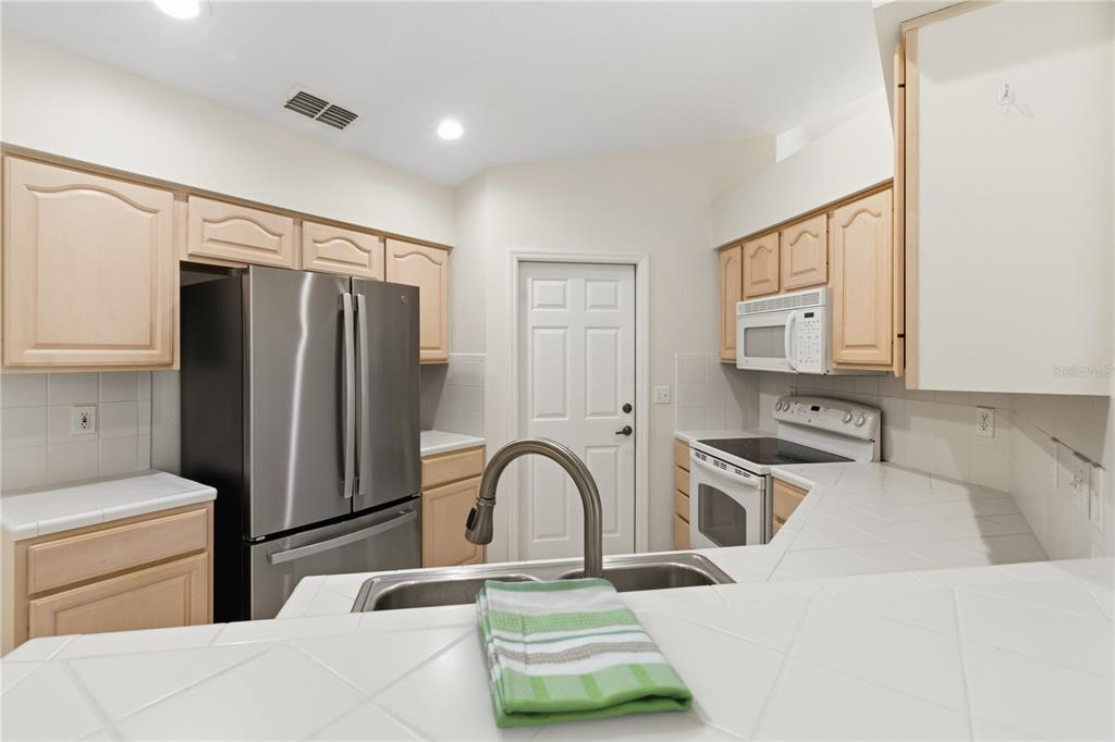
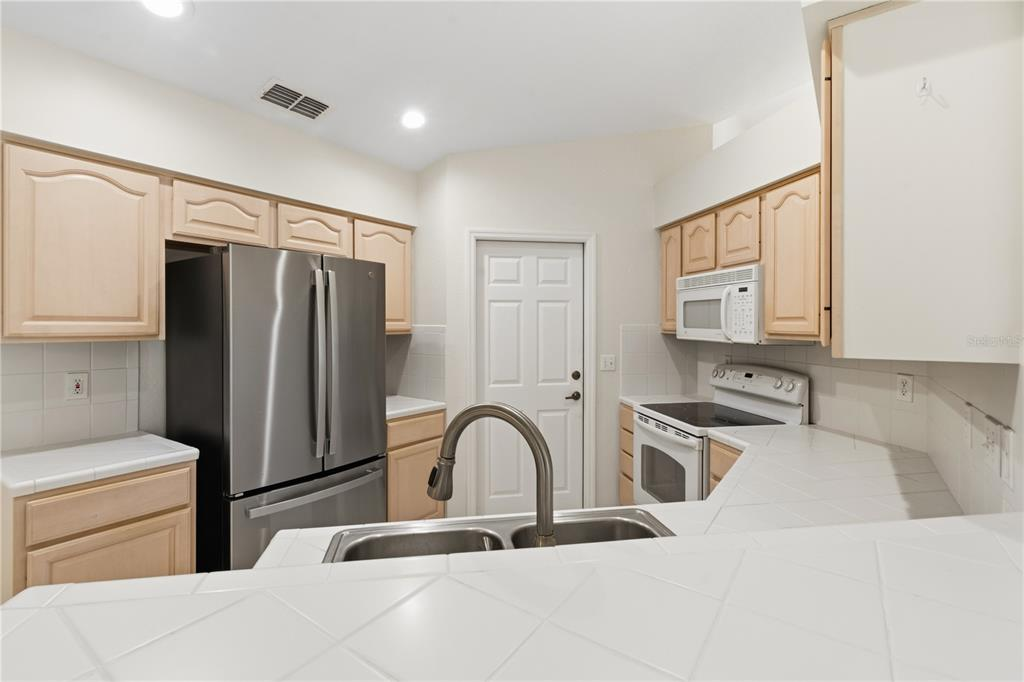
- dish towel (567, 633)
